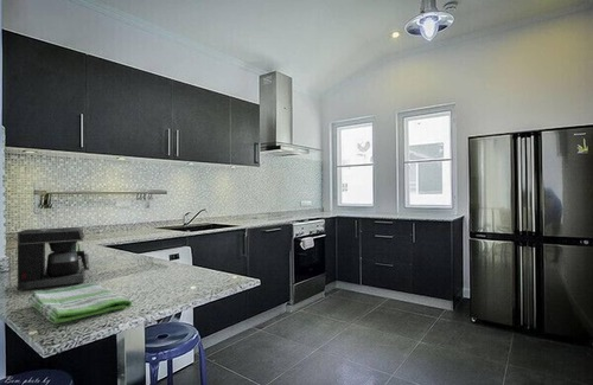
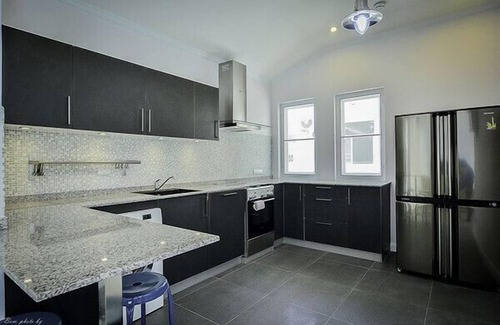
- dish towel (79, 299)
- coffee maker (59, 250)
